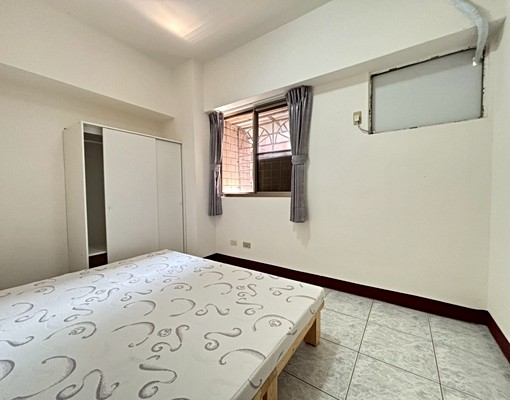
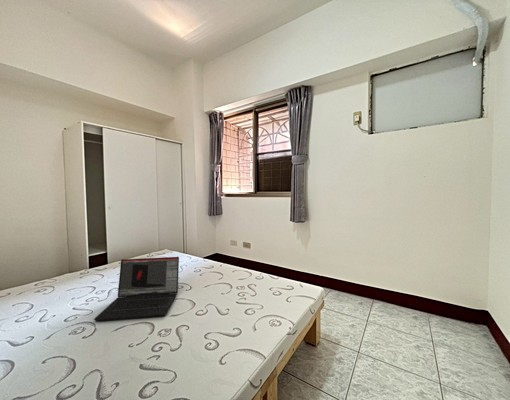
+ laptop (141, 285)
